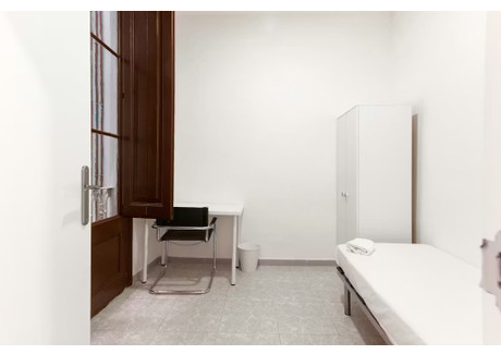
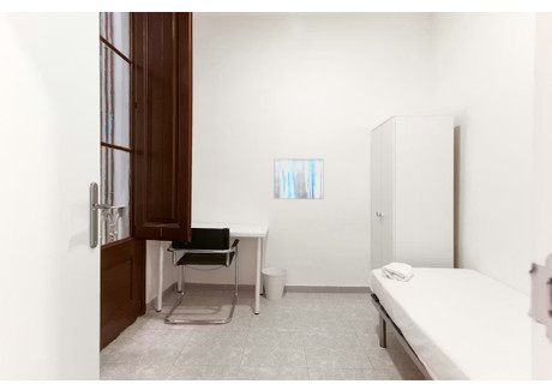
+ wall art (298, 179)
